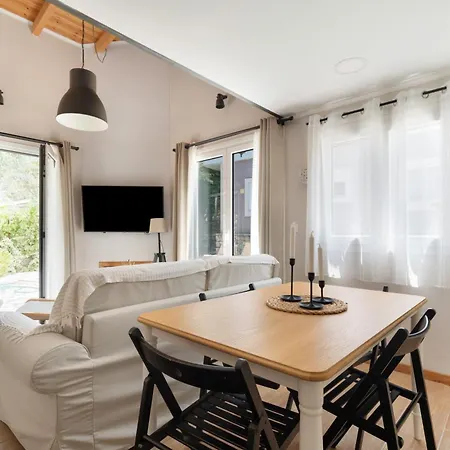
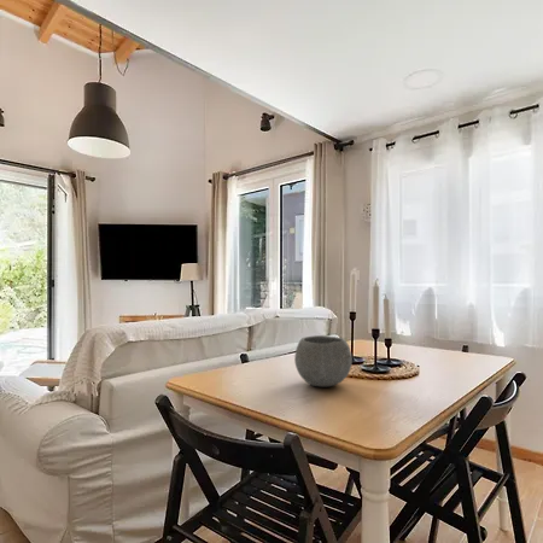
+ bowl (322, 361)
